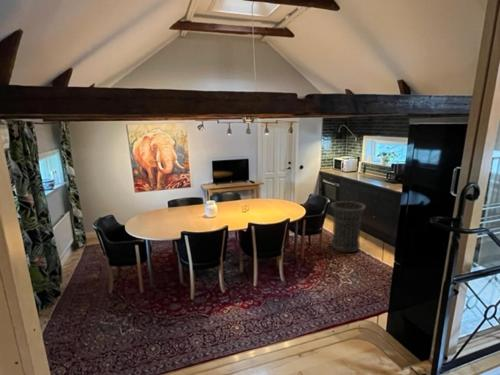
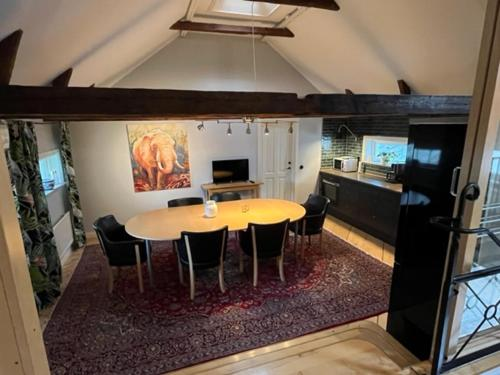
- trash can (346, 226)
